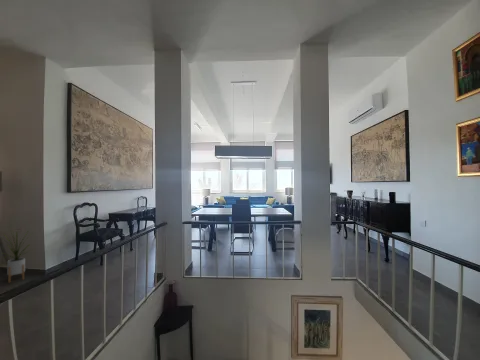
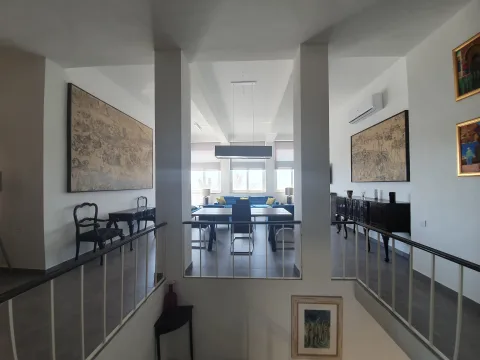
- house plant (17, 253)
